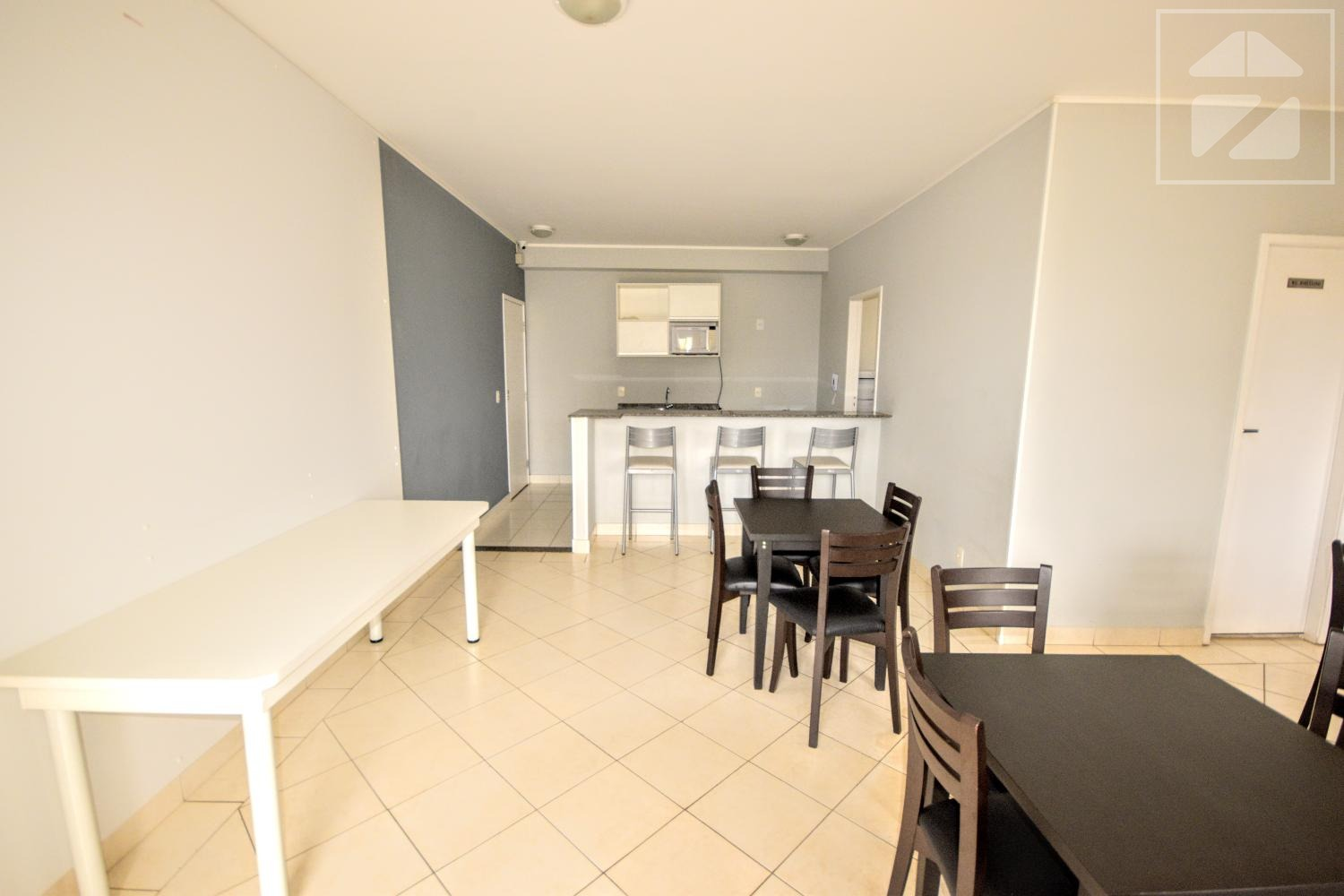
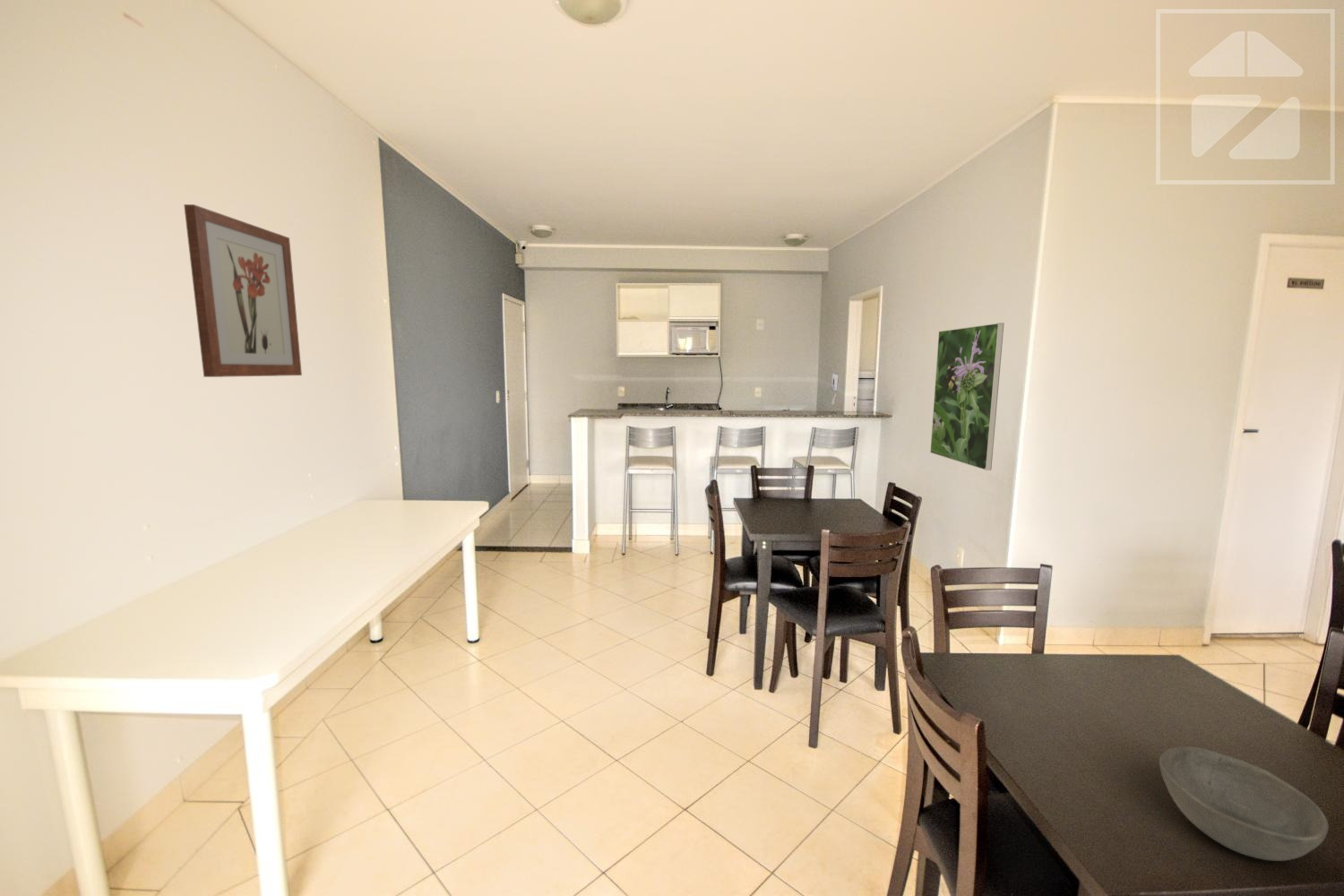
+ bowl (1234, 808)
+ wall art (250, 300)
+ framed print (962, 395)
